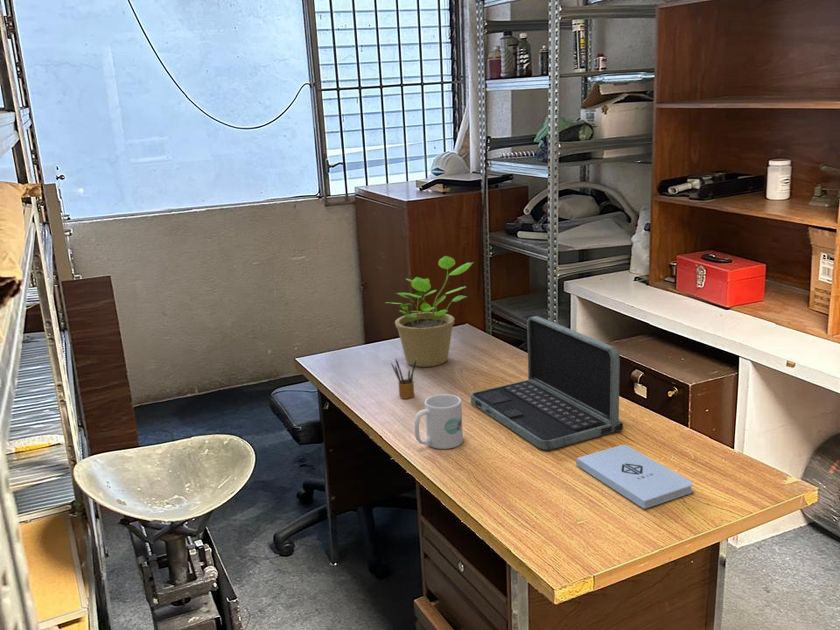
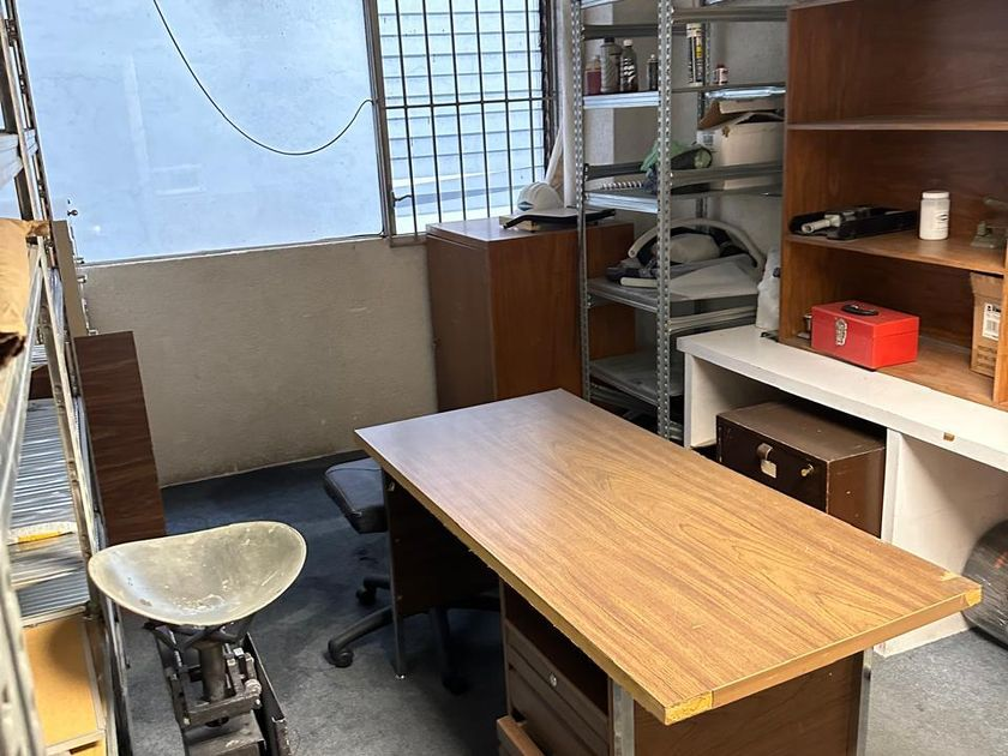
- potted plant (425, 313)
- pencil box (406, 379)
- notepad (633, 474)
- laptop (542, 374)
- mug (437, 423)
